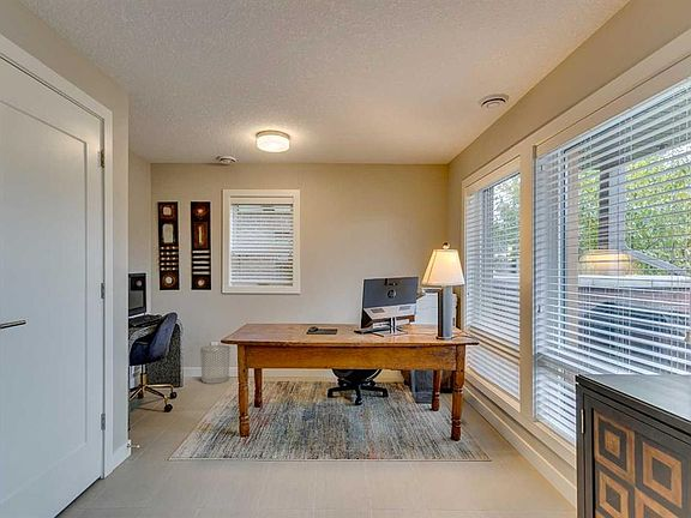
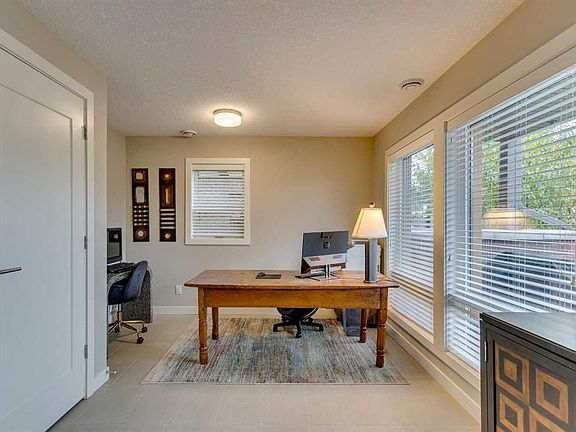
- waste bin (215, 363)
